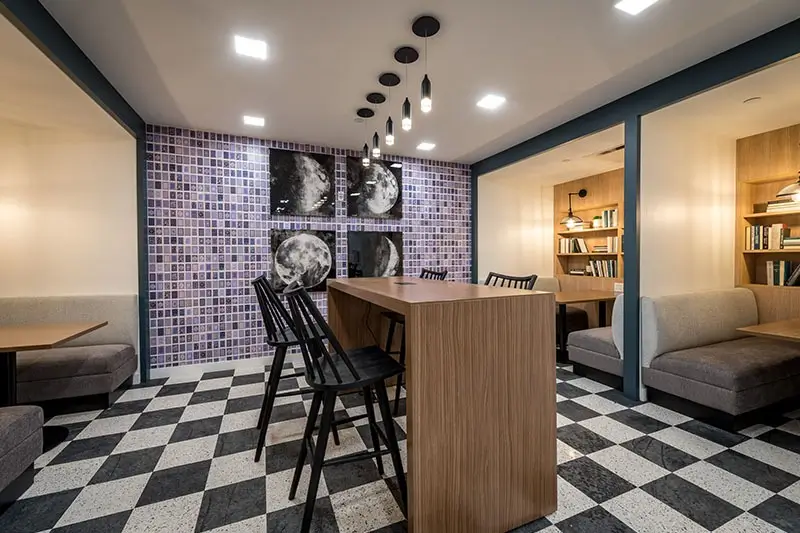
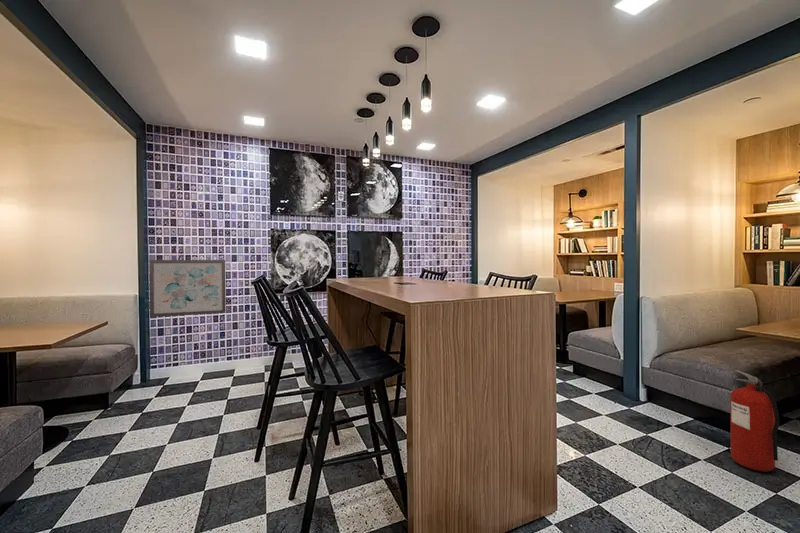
+ wall art (189, 287)
+ fire extinguisher (755, 420)
